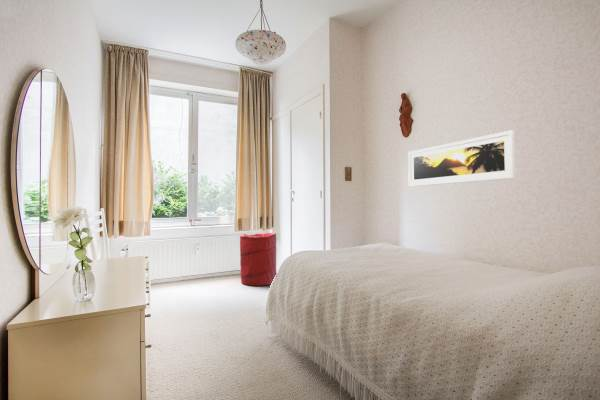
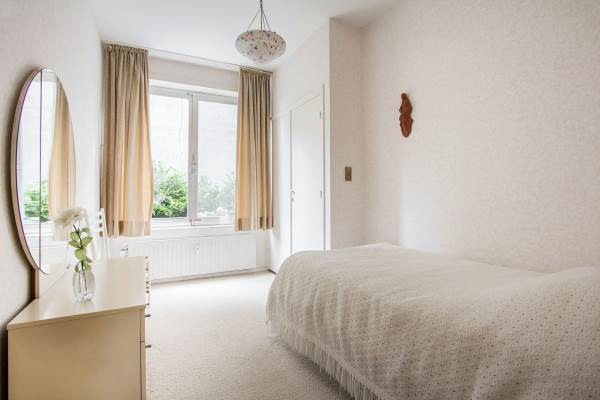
- laundry hamper (258, 256)
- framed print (452, 163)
